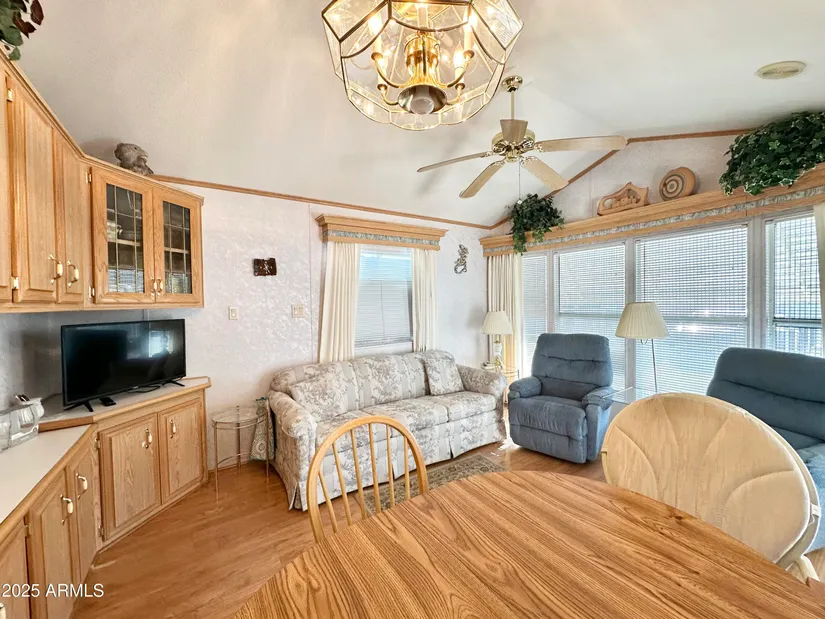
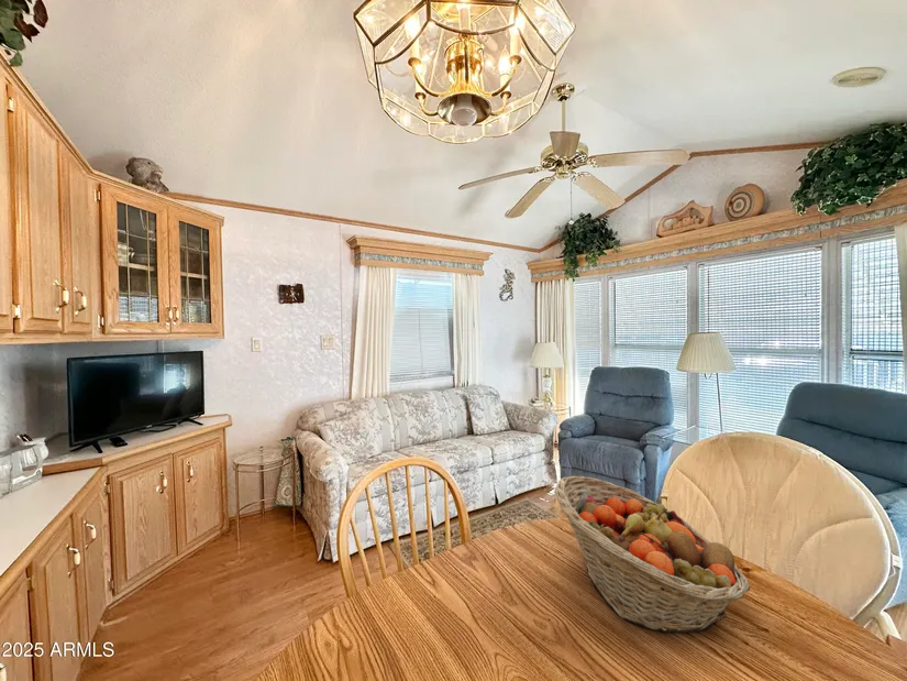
+ fruit basket (639, 539)
